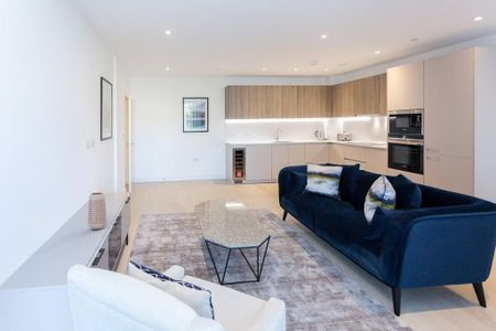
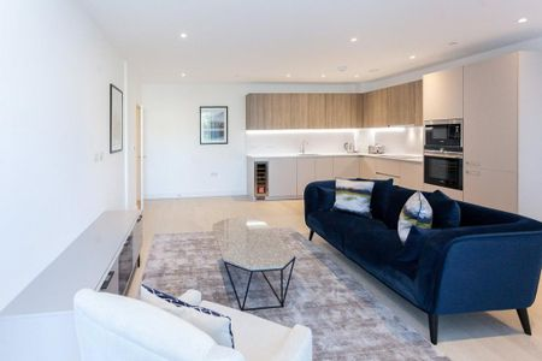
- planter (97, 211)
